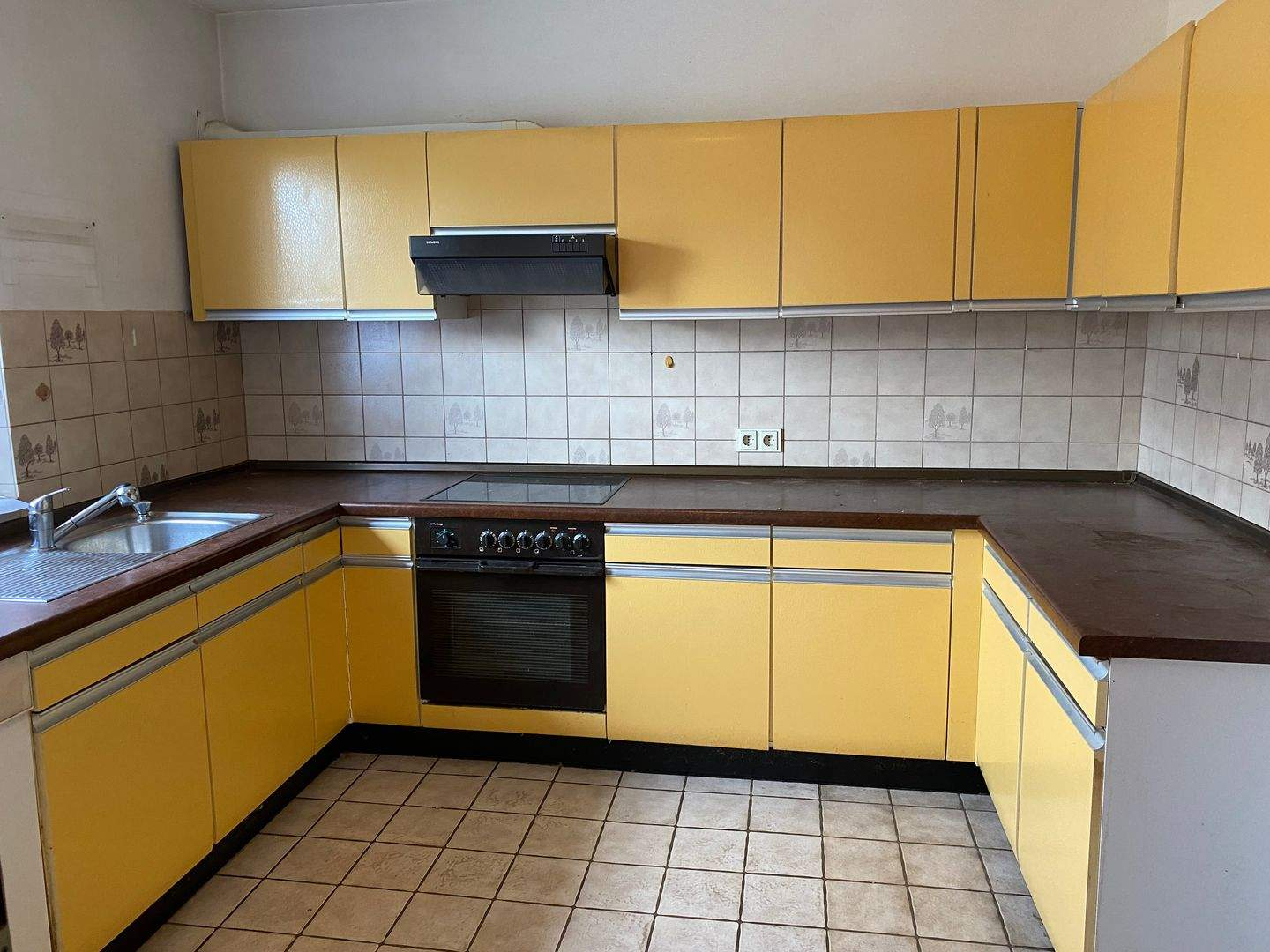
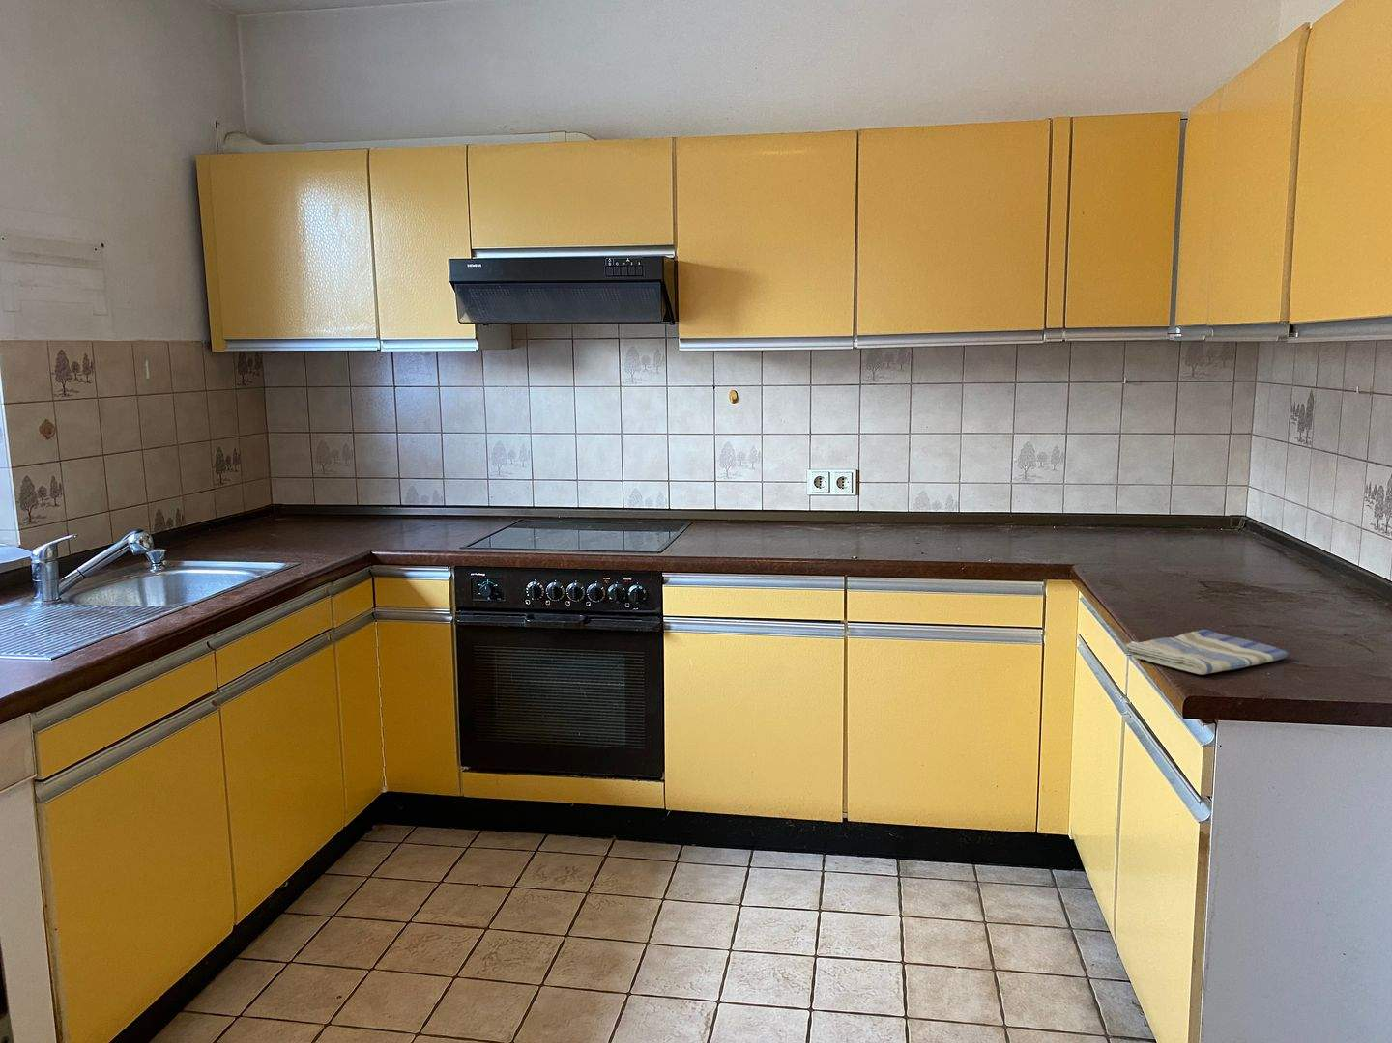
+ dish towel (1205, 650)
